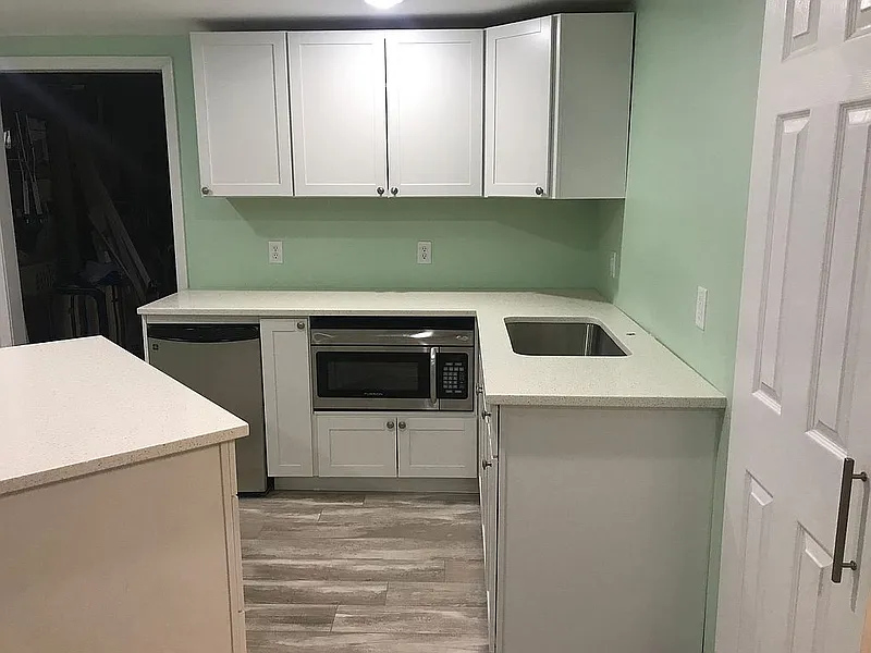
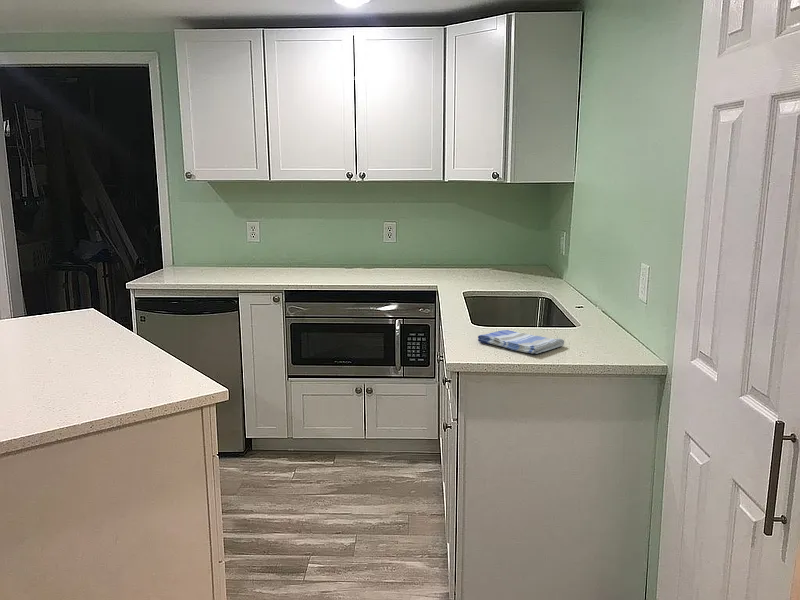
+ dish towel (520, 339)
